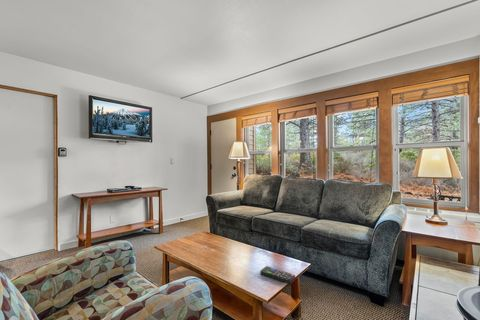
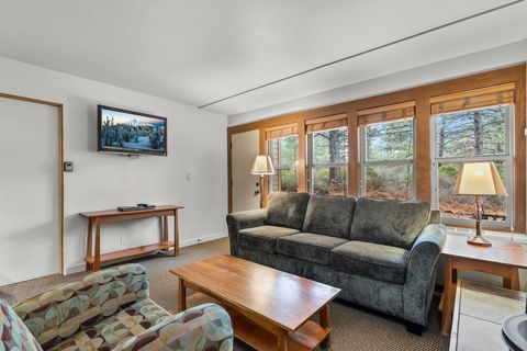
- remote control (277, 274)
